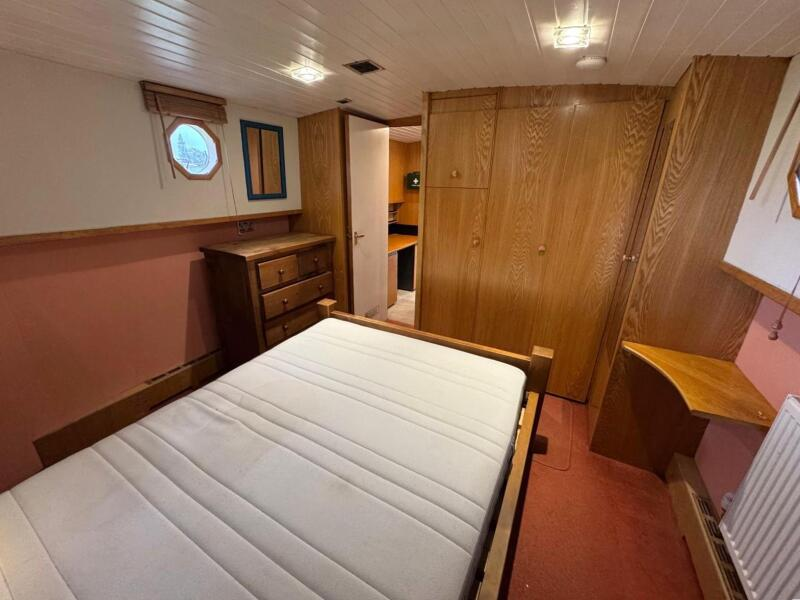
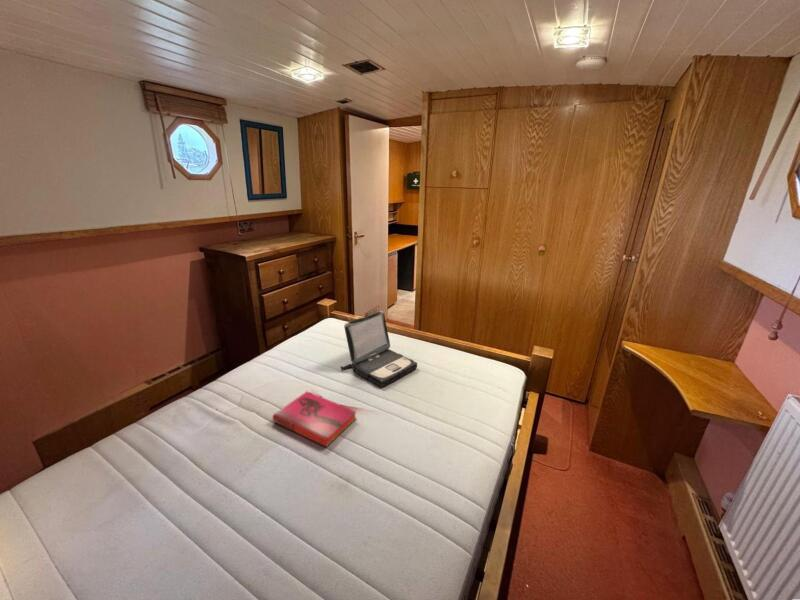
+ hardback book (315, 416)
+ laptop (380, 345)
